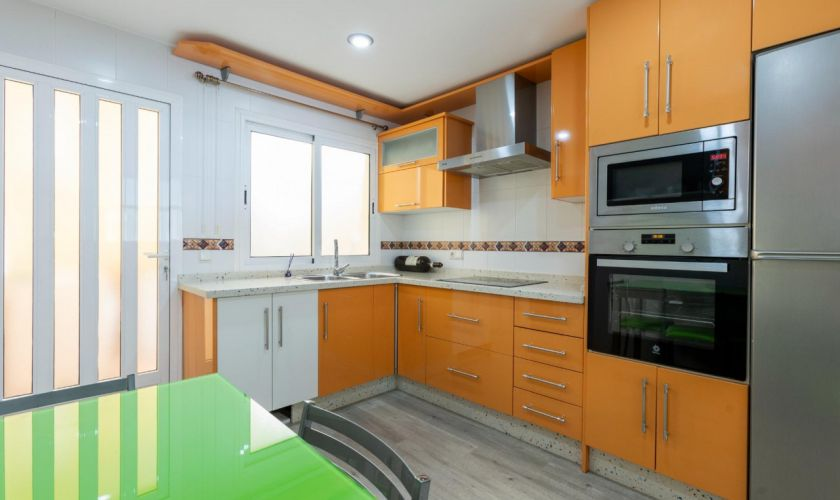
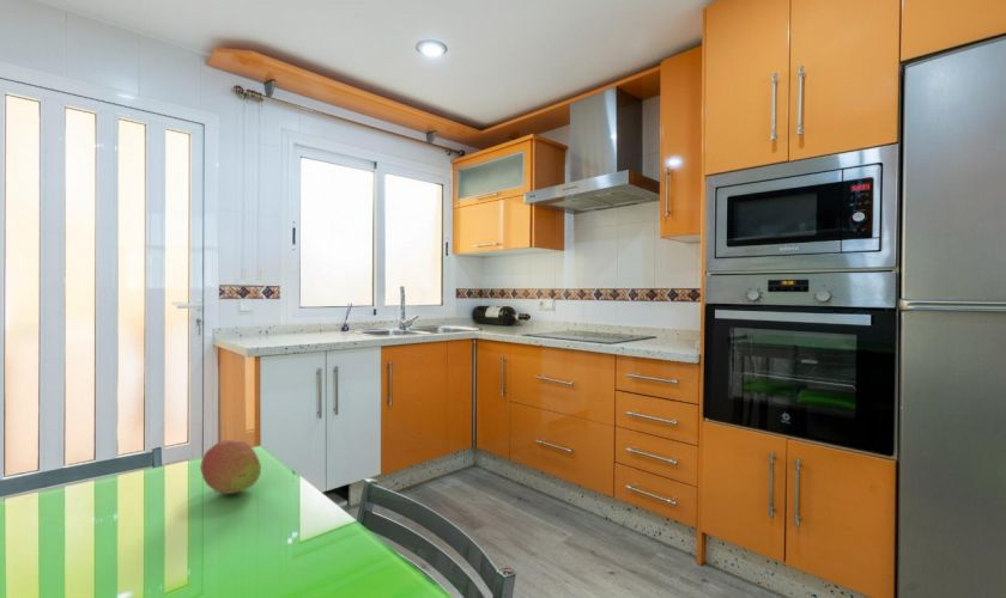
+ fruit (231, 466)
